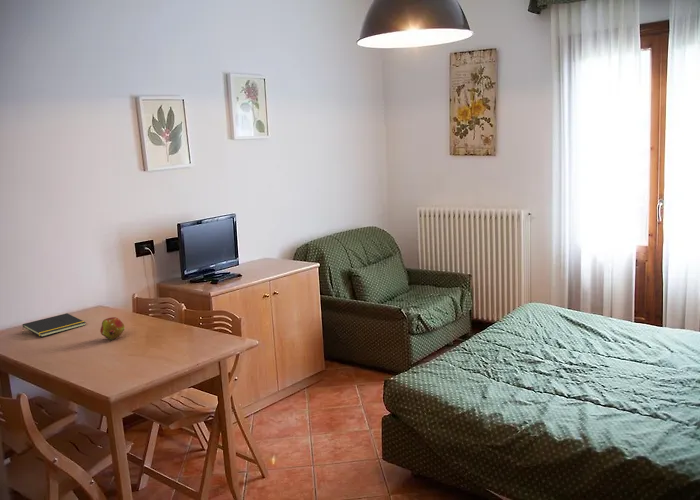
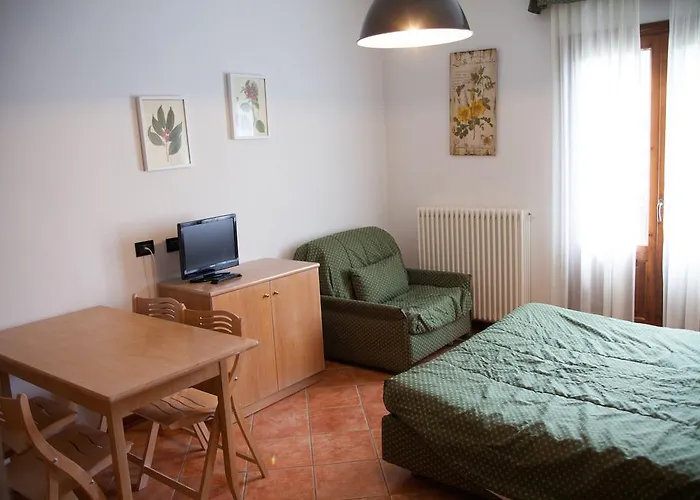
- fruit (112, 328)
- notepad (54, 324)
